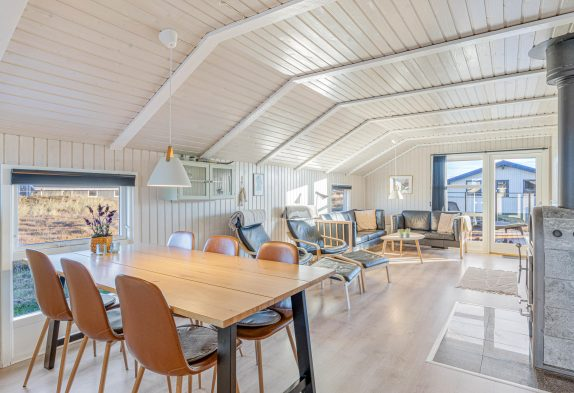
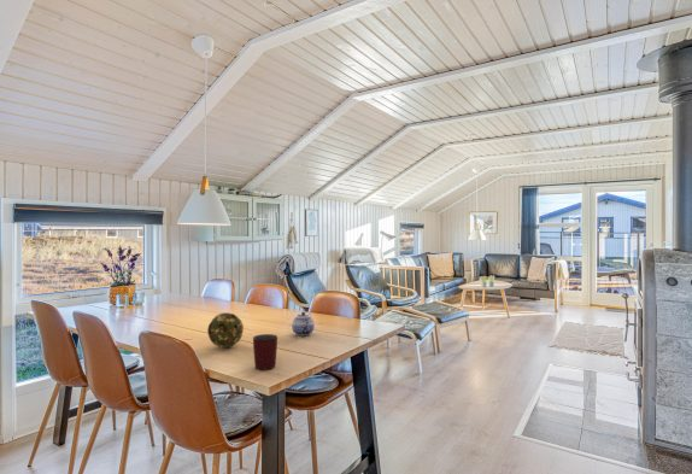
+ mug (265, 350)
+ decorative ball (225, 329)
+ teapot (303, 322)
